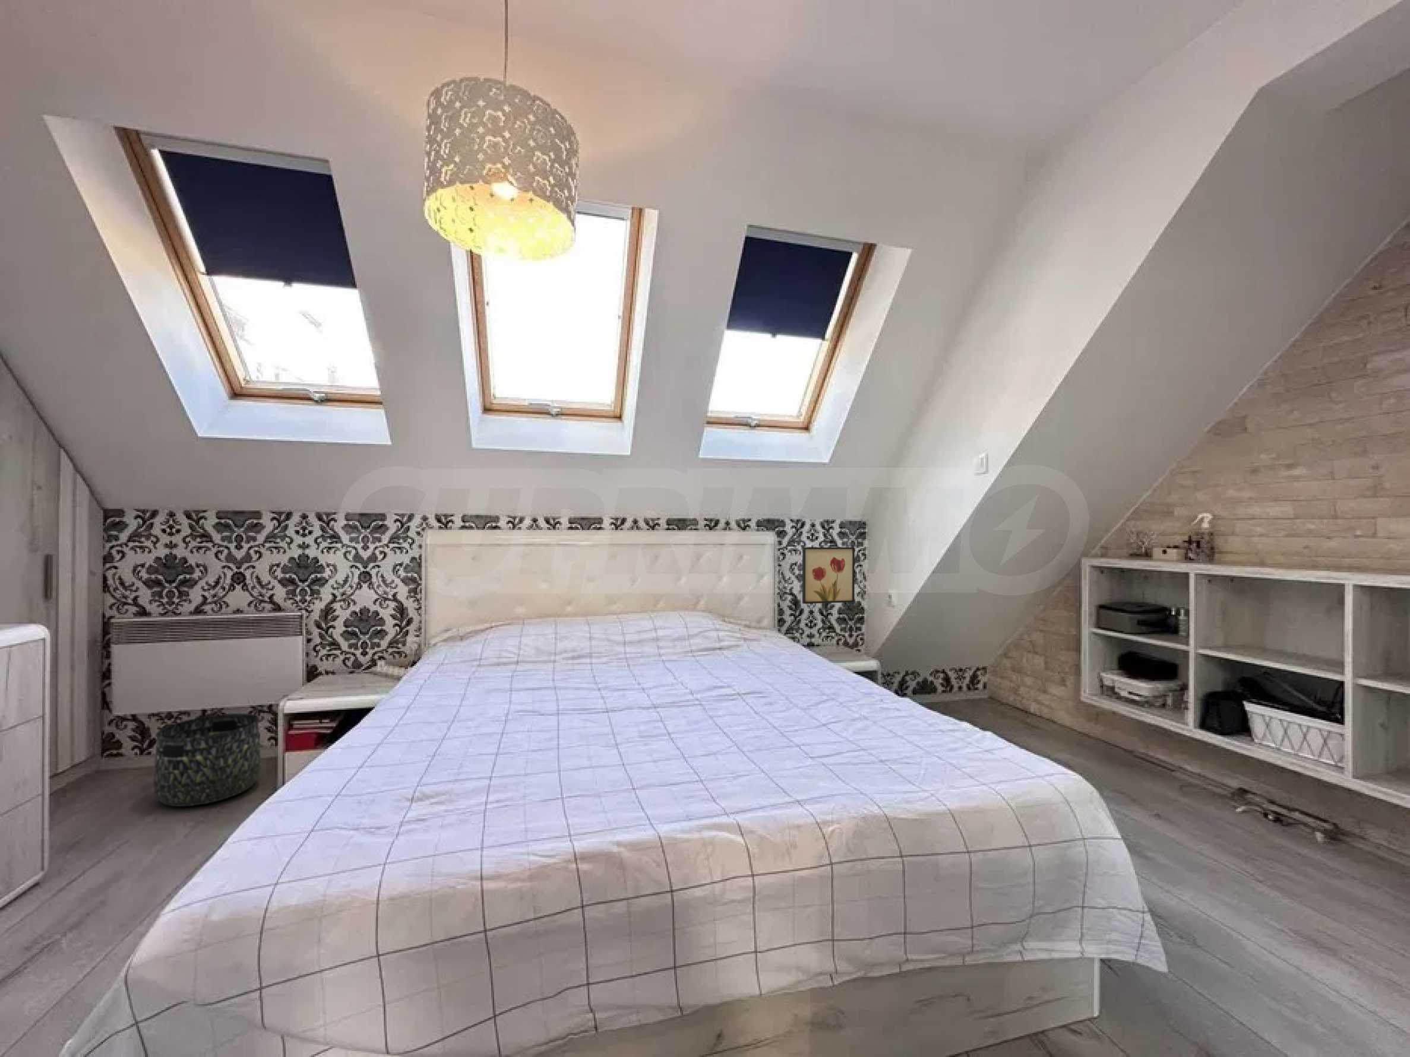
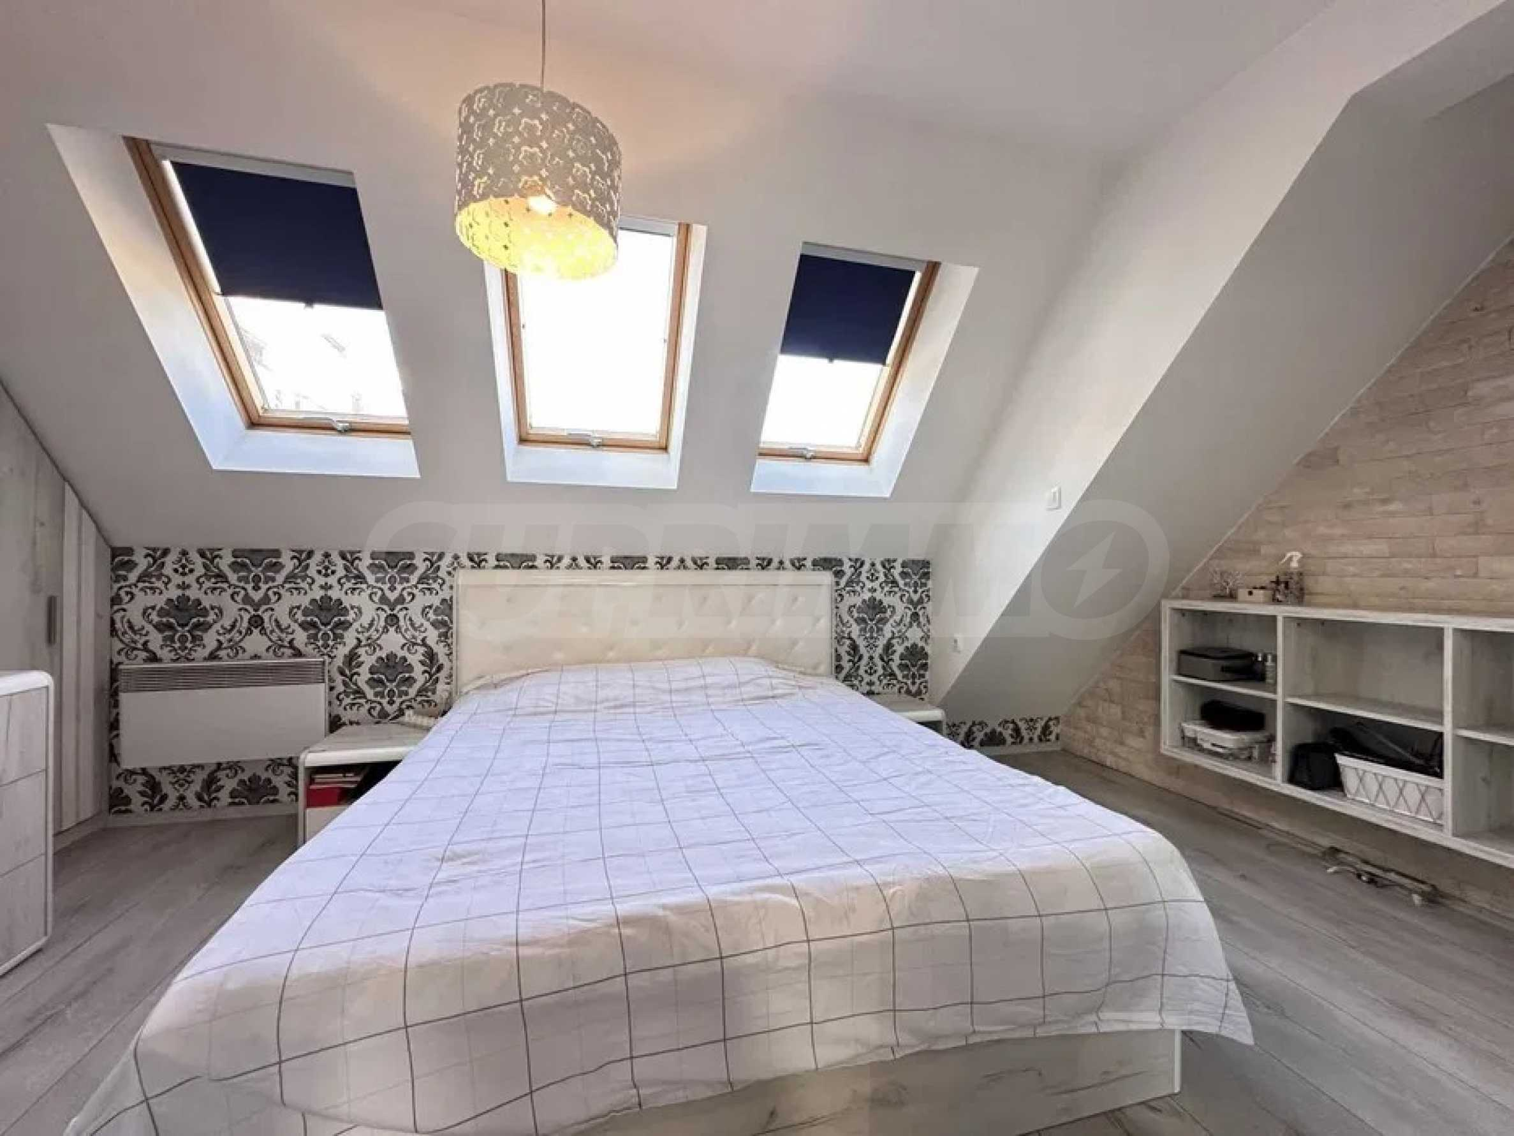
- basket (209, 759)
- wall art (828, 574)
